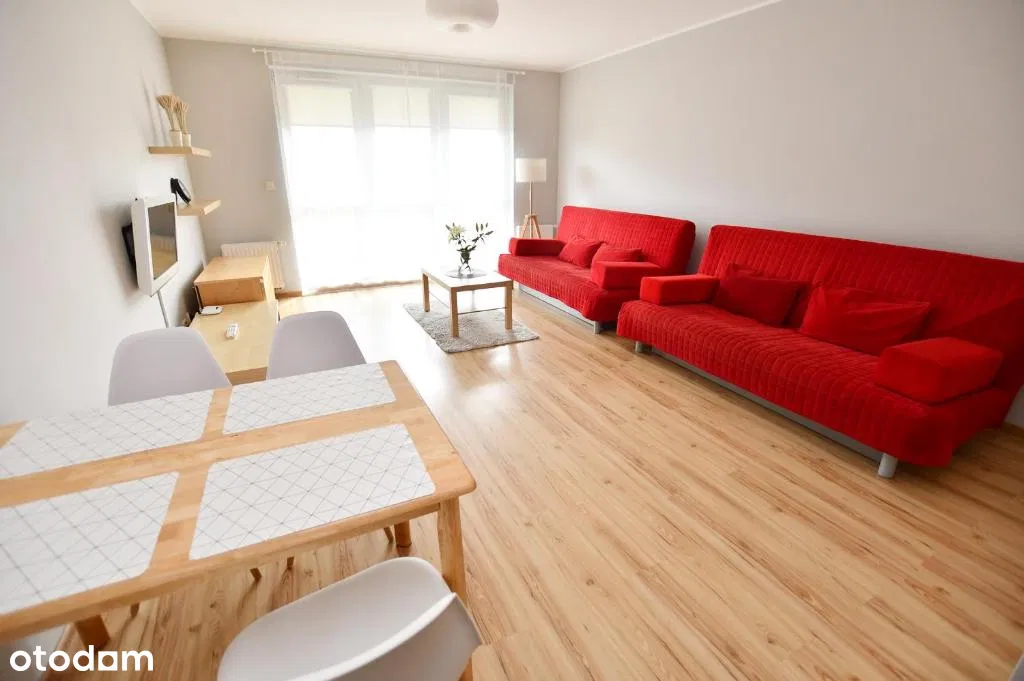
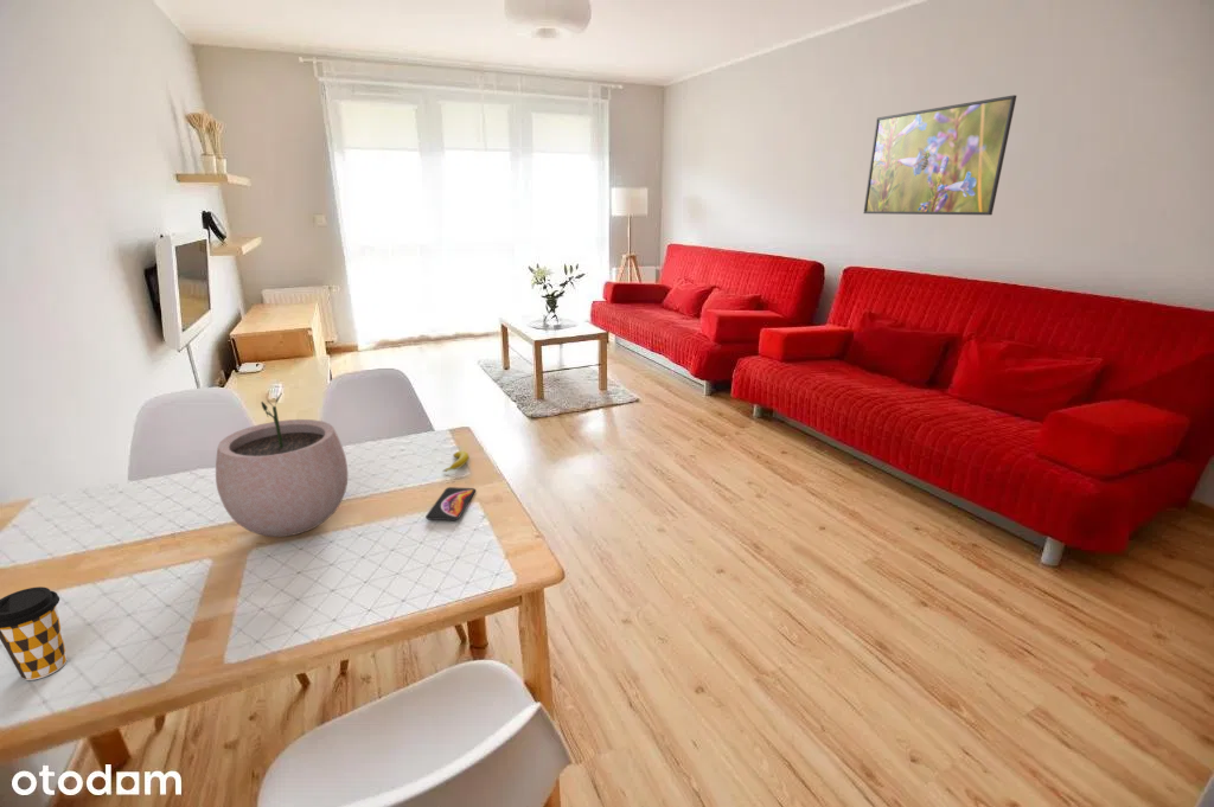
+ smartphone (452, 502)
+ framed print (929, 162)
+ banana (458, 460)
+ coffee cup (32, 634)
+ plant pot (282, 462)
